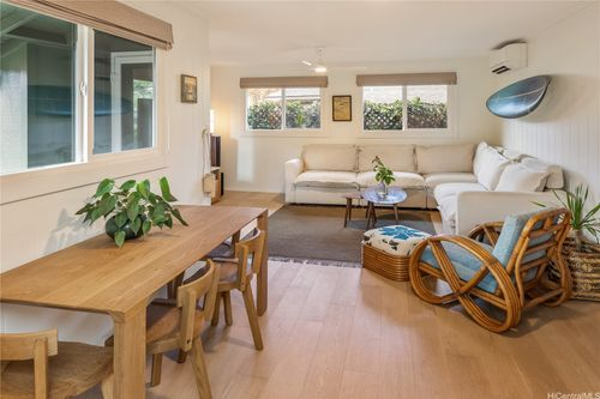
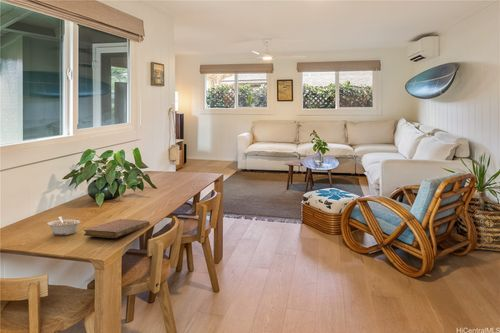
+ legume (63, 226)
+ notebook (118, 227)
